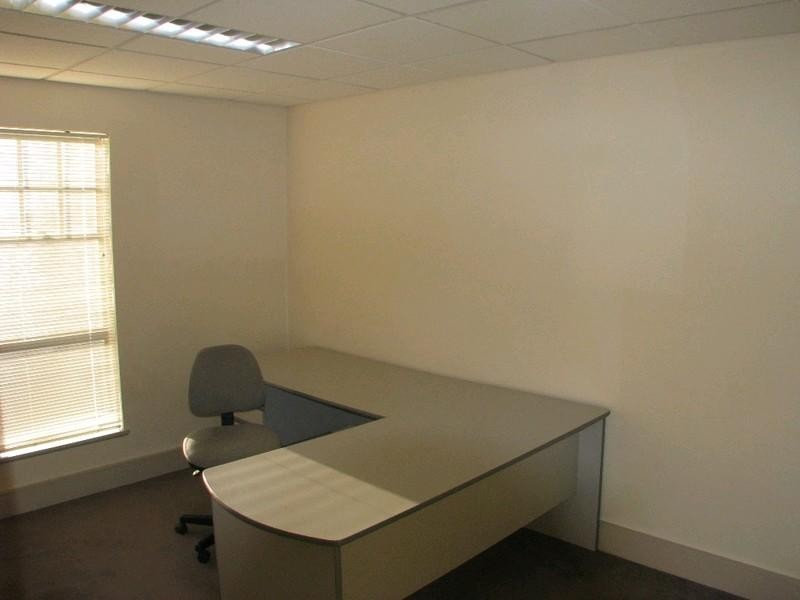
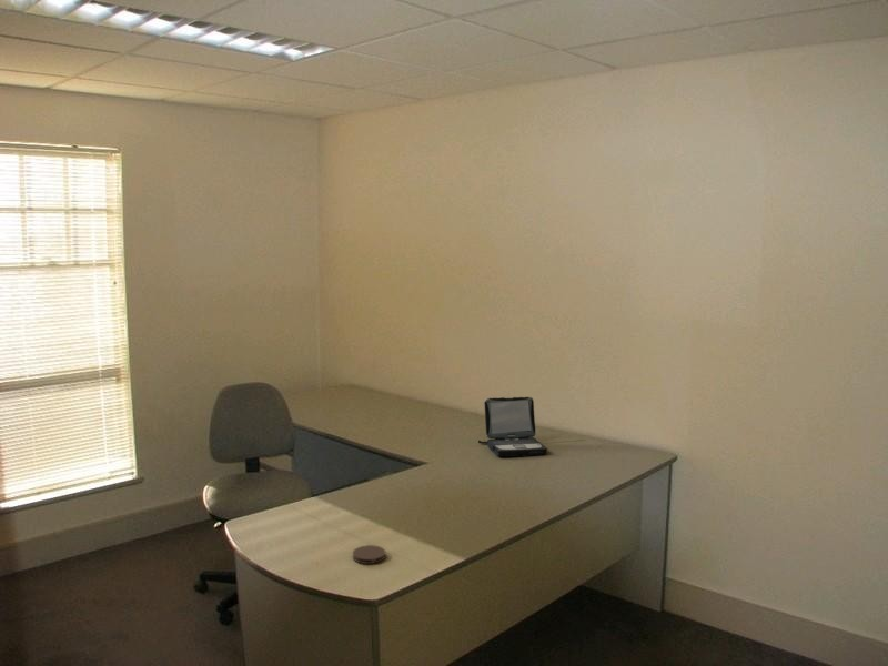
+ laptop (514, 425)
+ coaster (369, 554)
